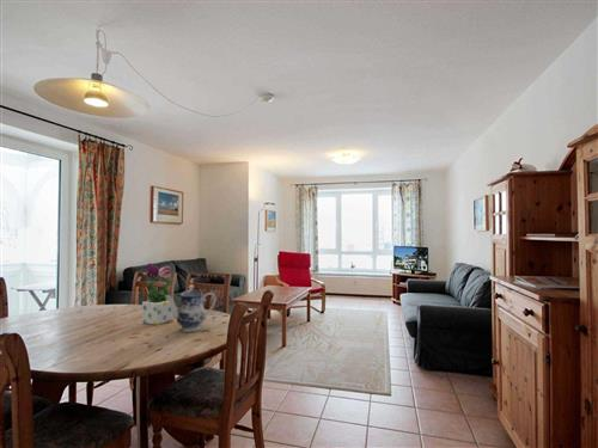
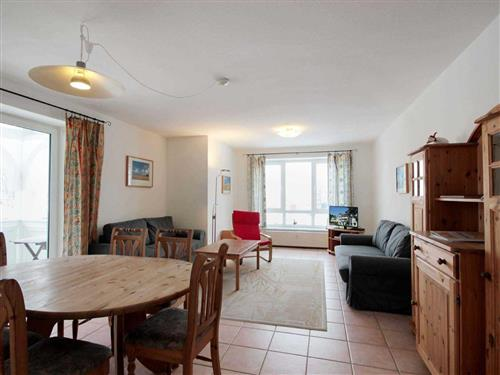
- flower arrangement (157, 291)
- teapot (190, 306)
